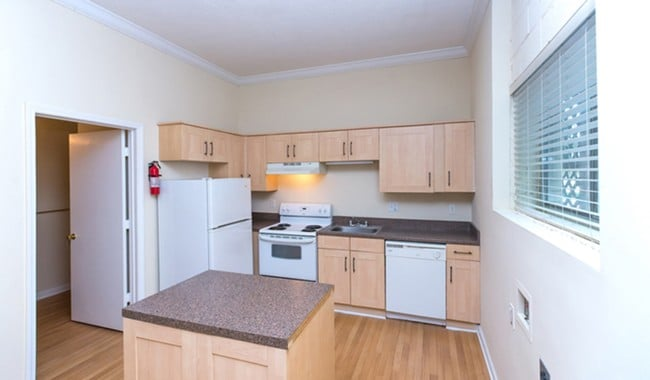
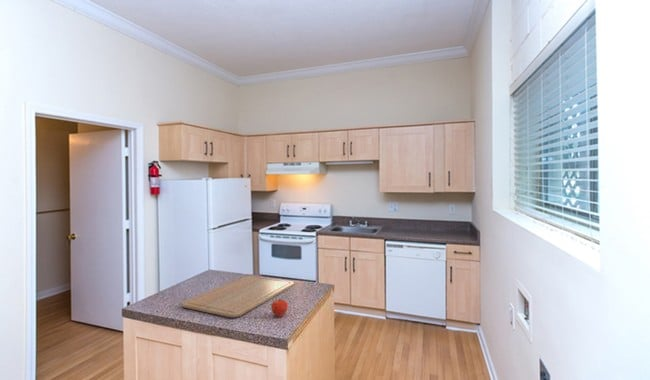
+ fruit (279, 307)
+ chopping board (243, 292)
